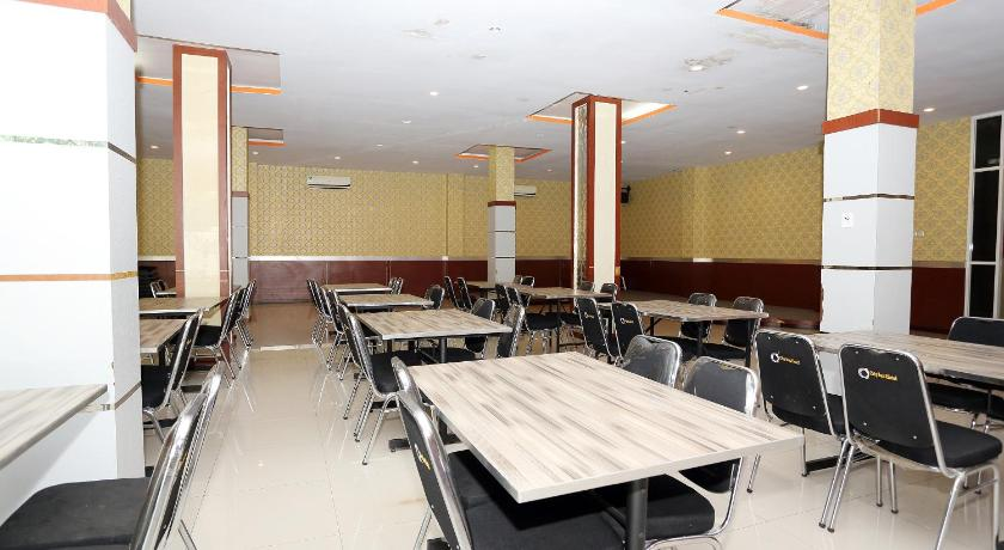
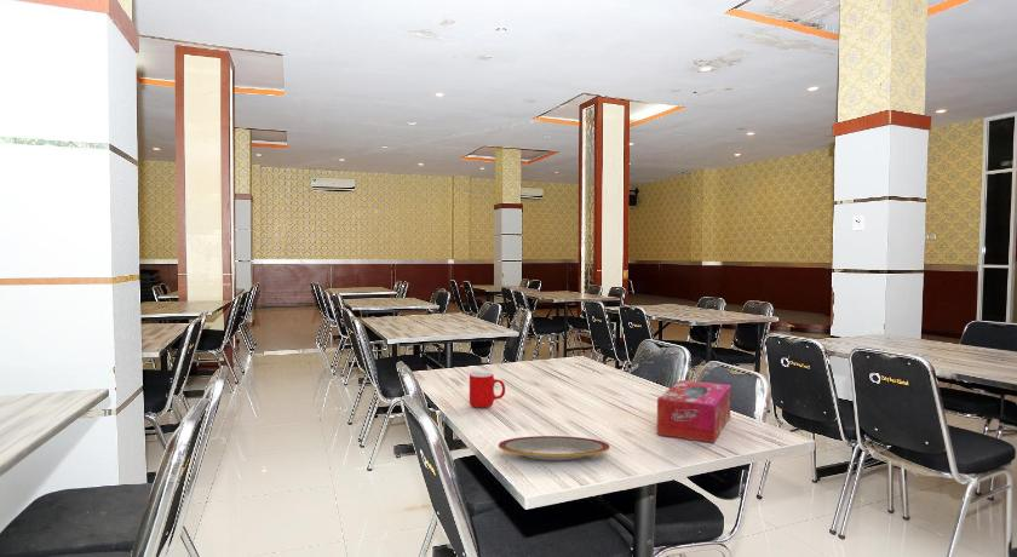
+ plate (553, 449)
+ cup (487, 390)
+ tissue box (695, 408)
